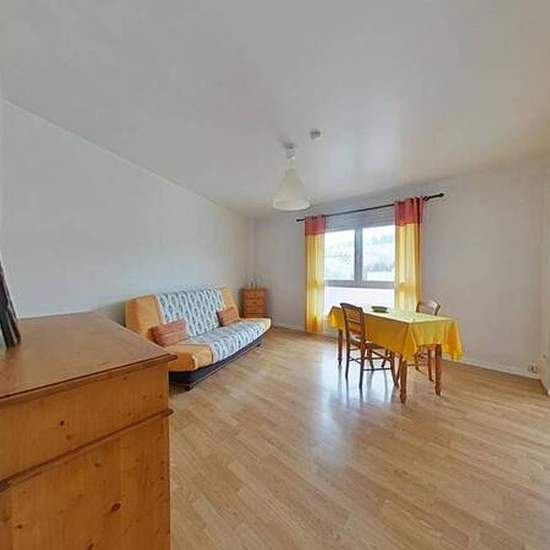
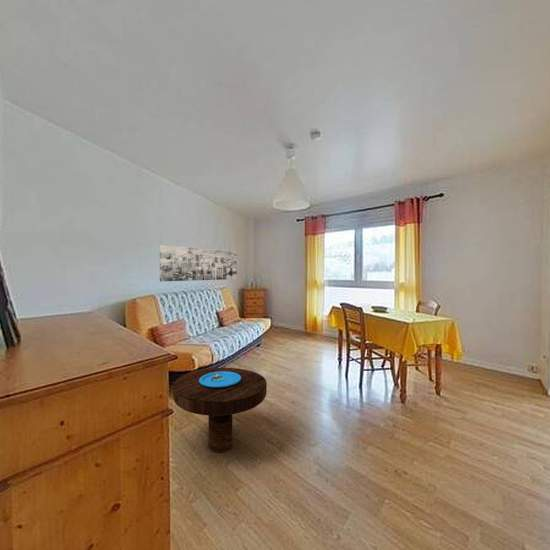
+ side table (220, 412)
+ wall art (202, 264)
